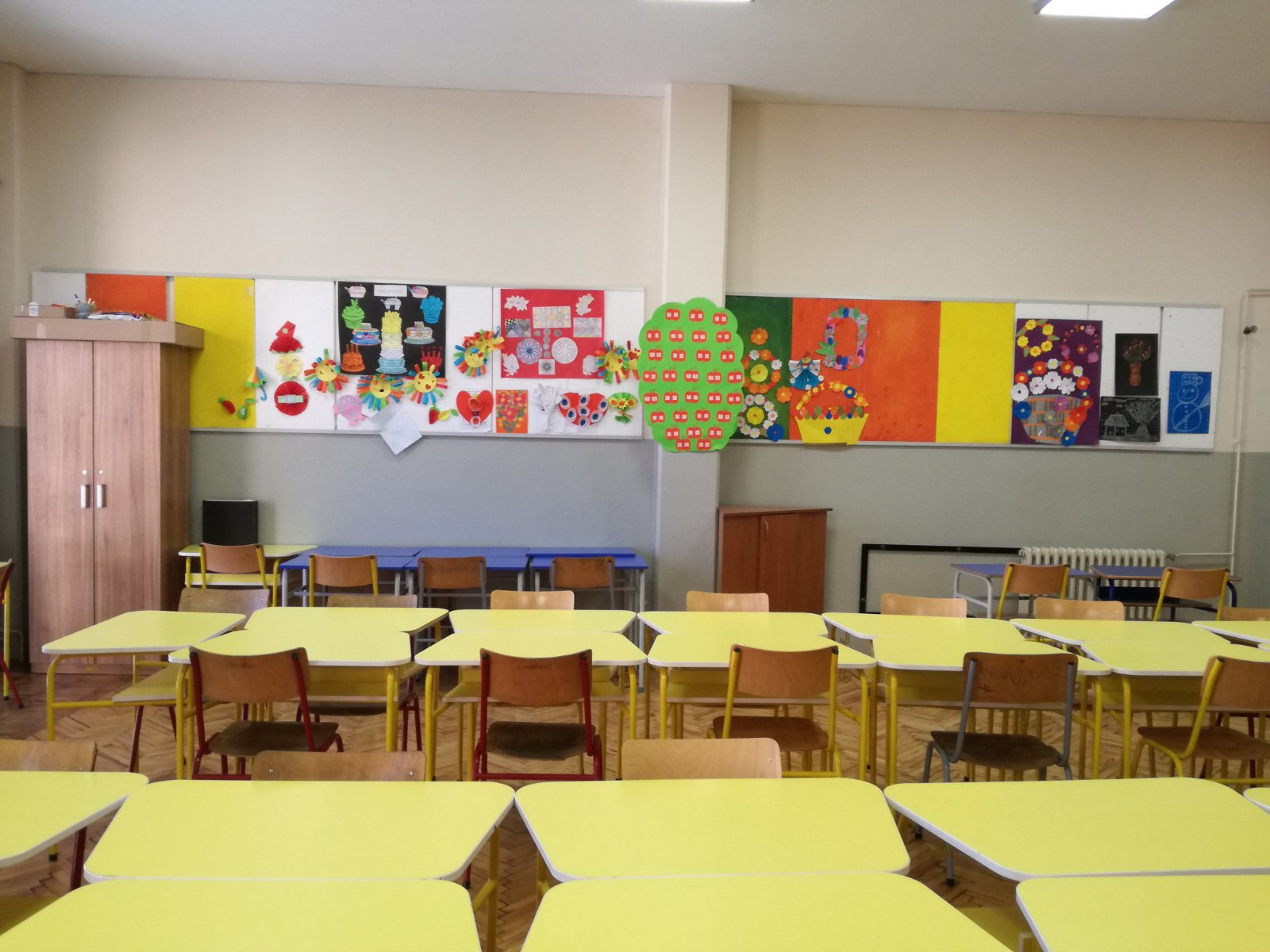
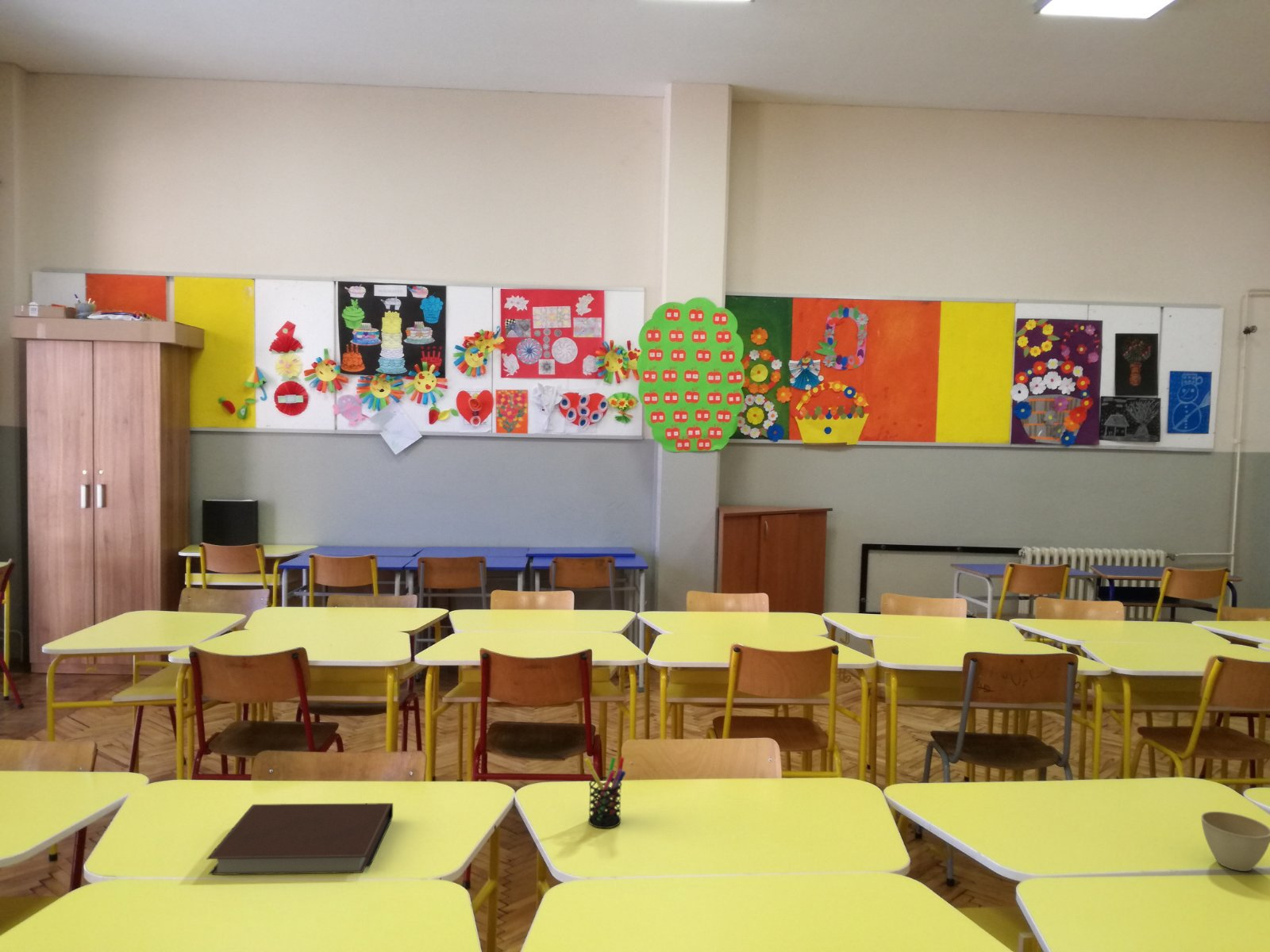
+ flower pot (1234, 843)
+ notebook (306, 836)
+ pen holder (608, 787)
